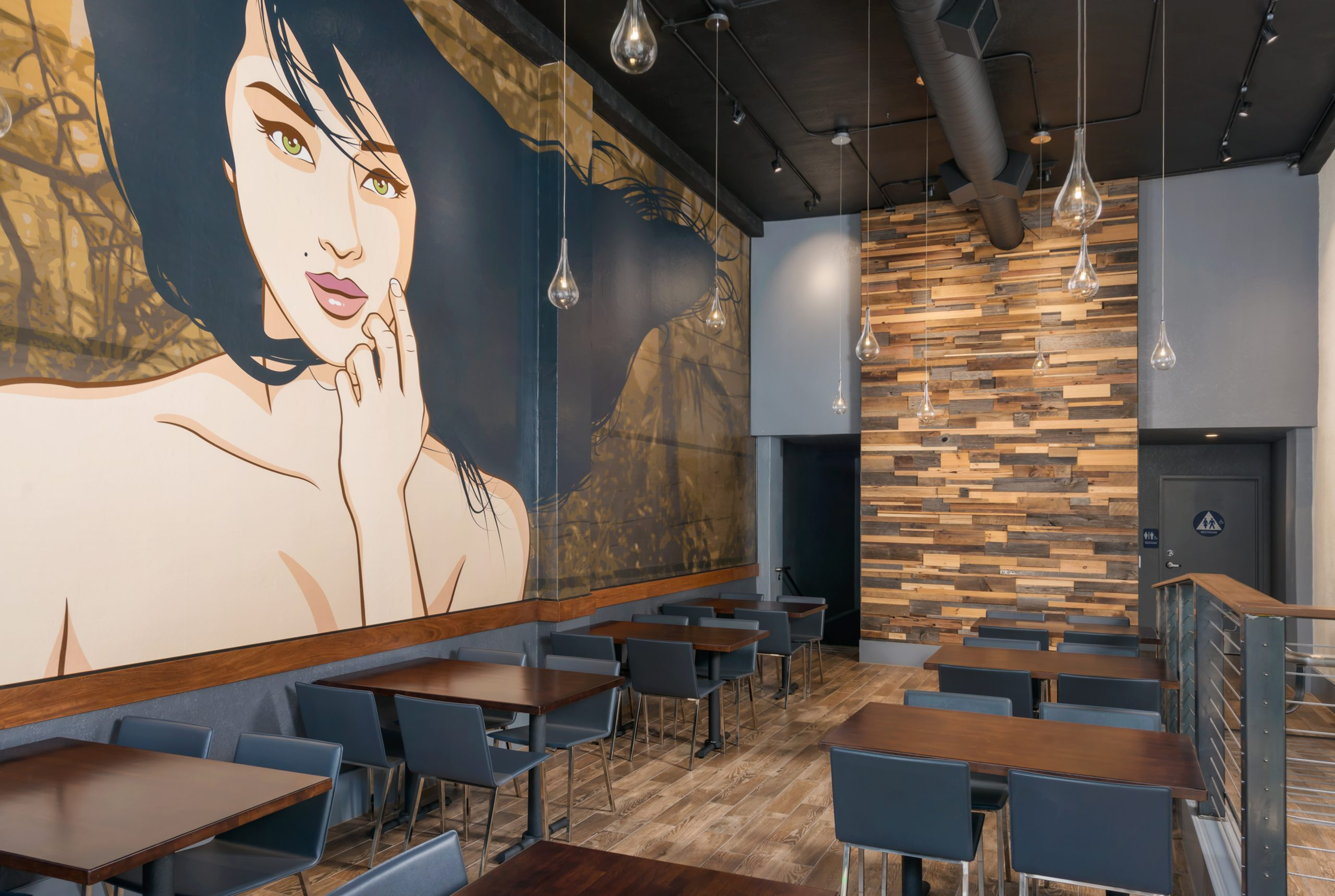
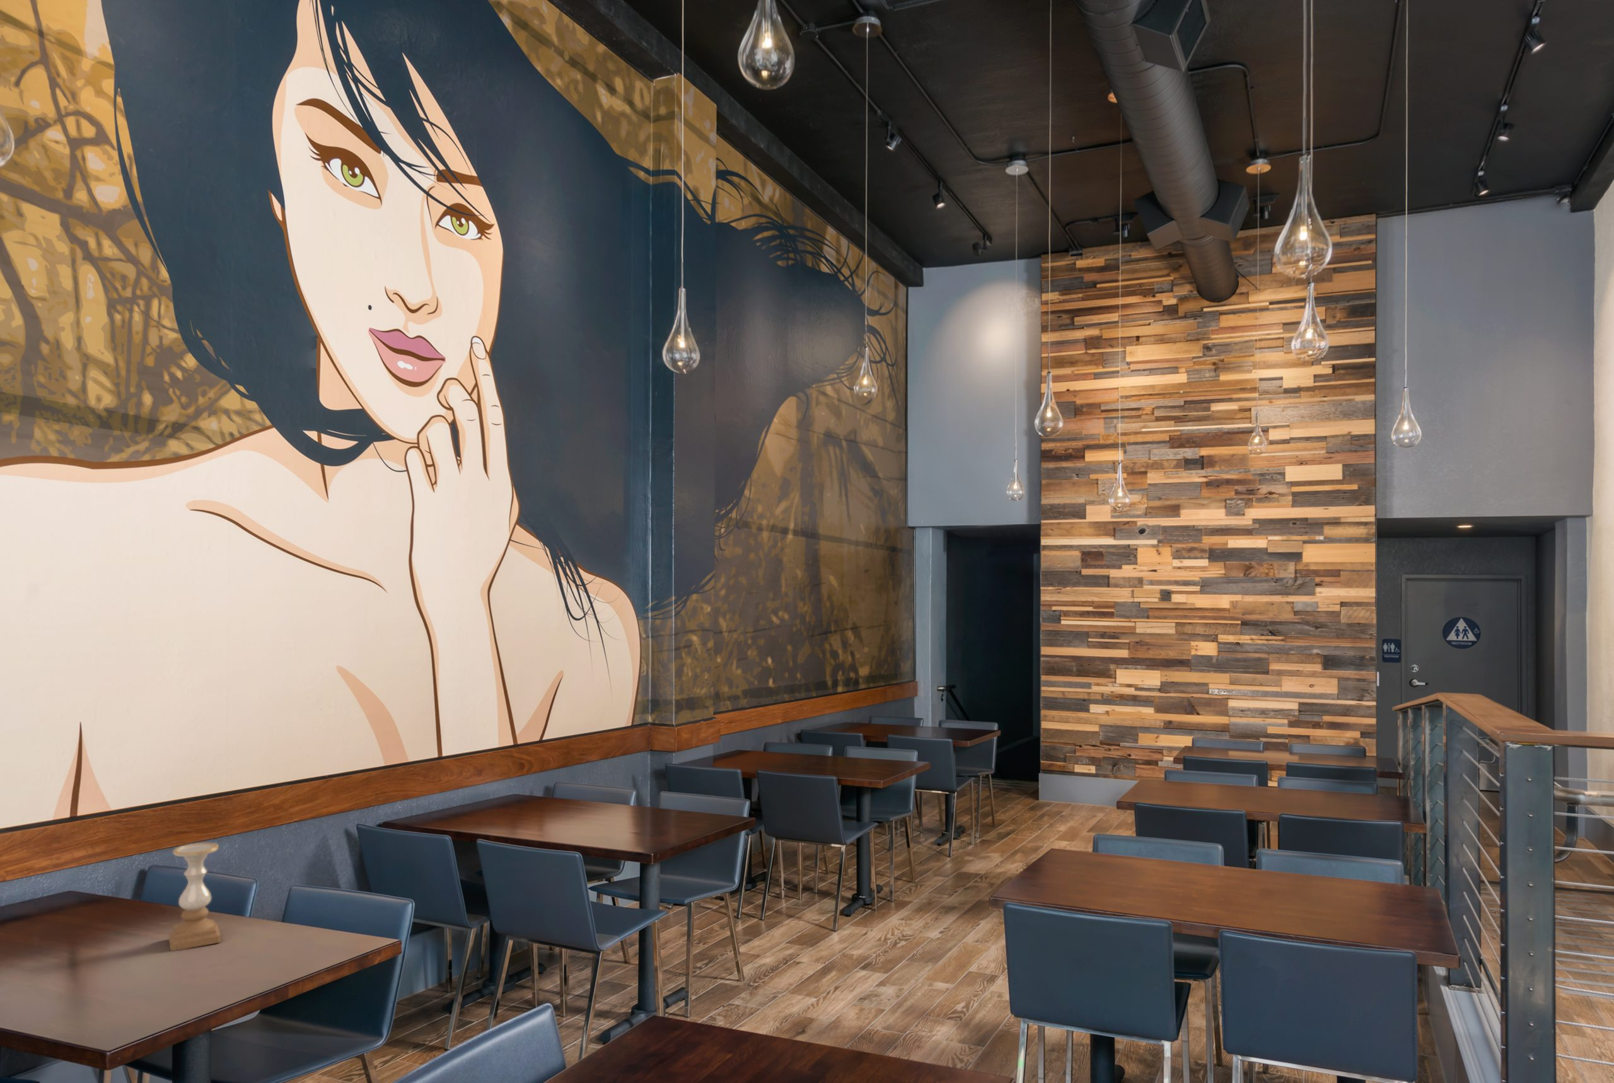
+ candle holder (195, 894)
